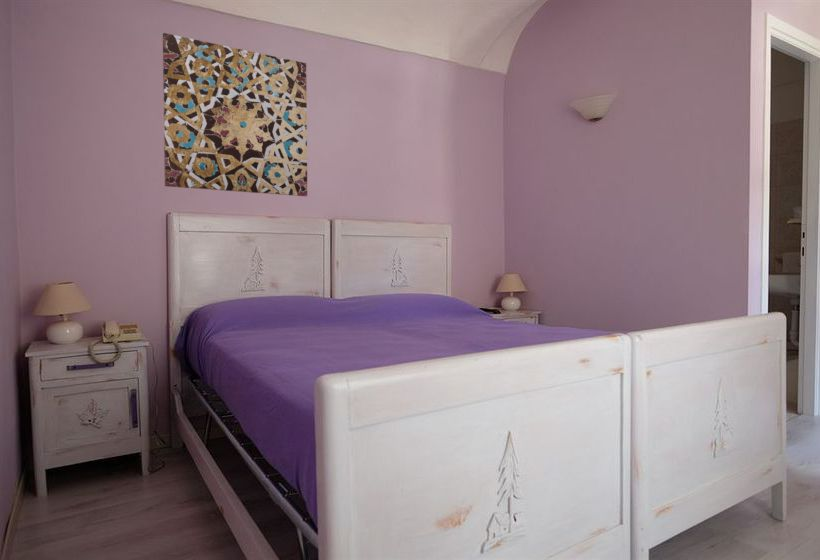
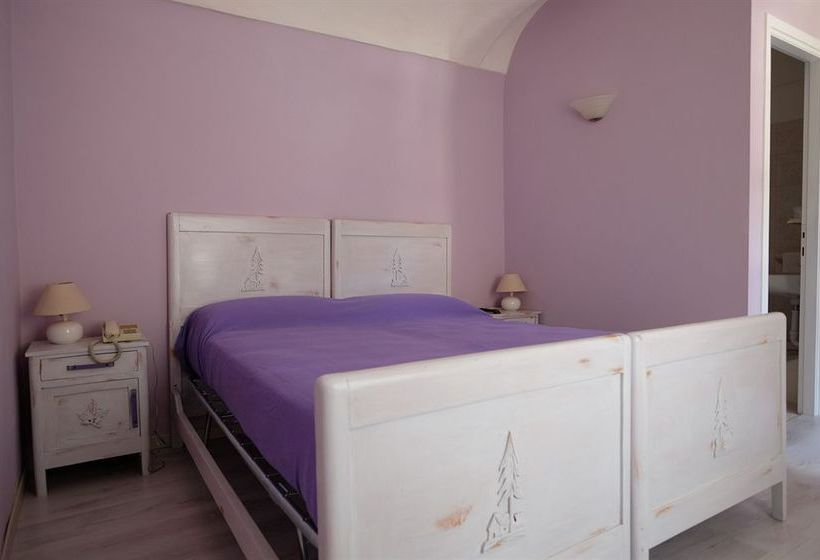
- wall art (239, 120)
